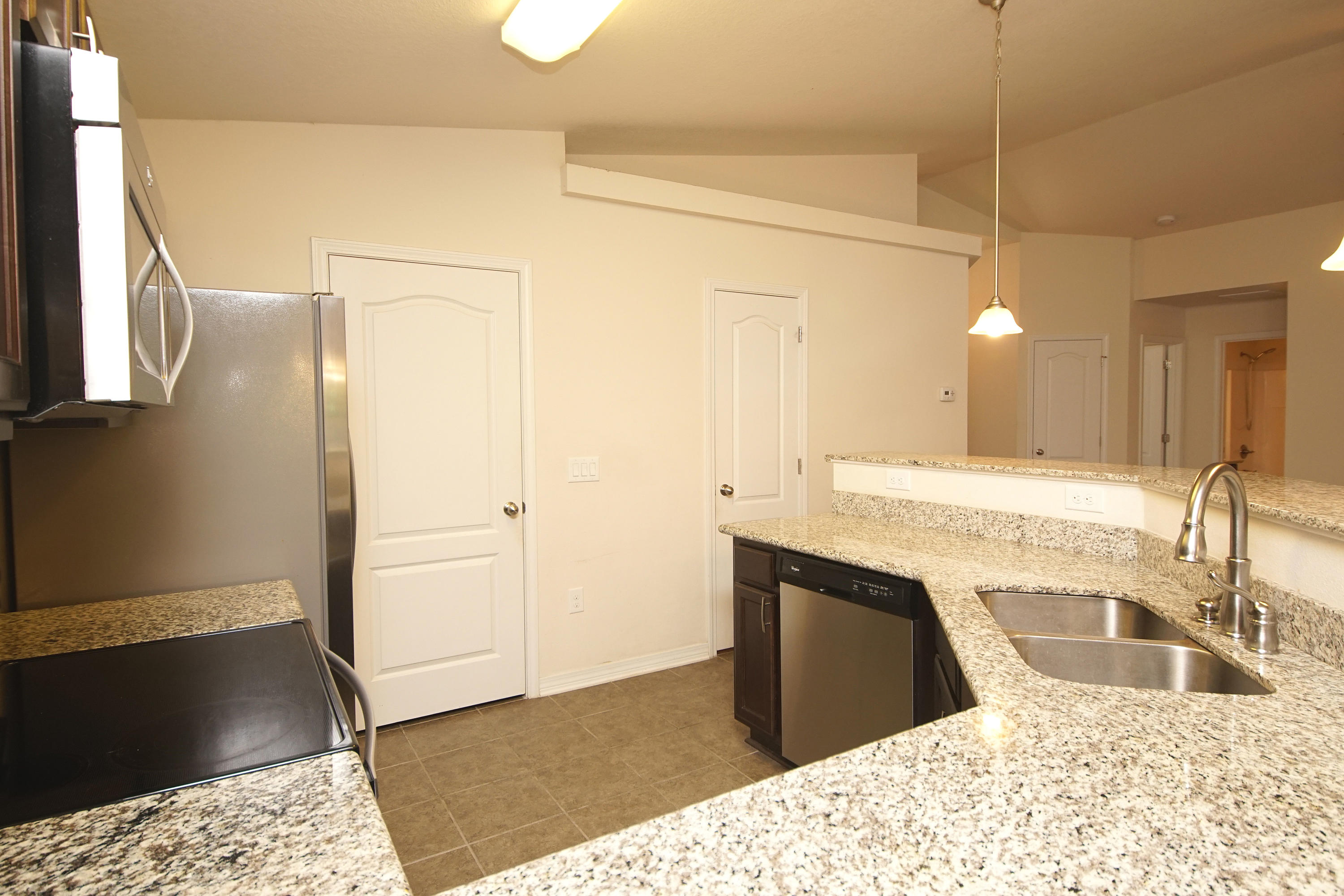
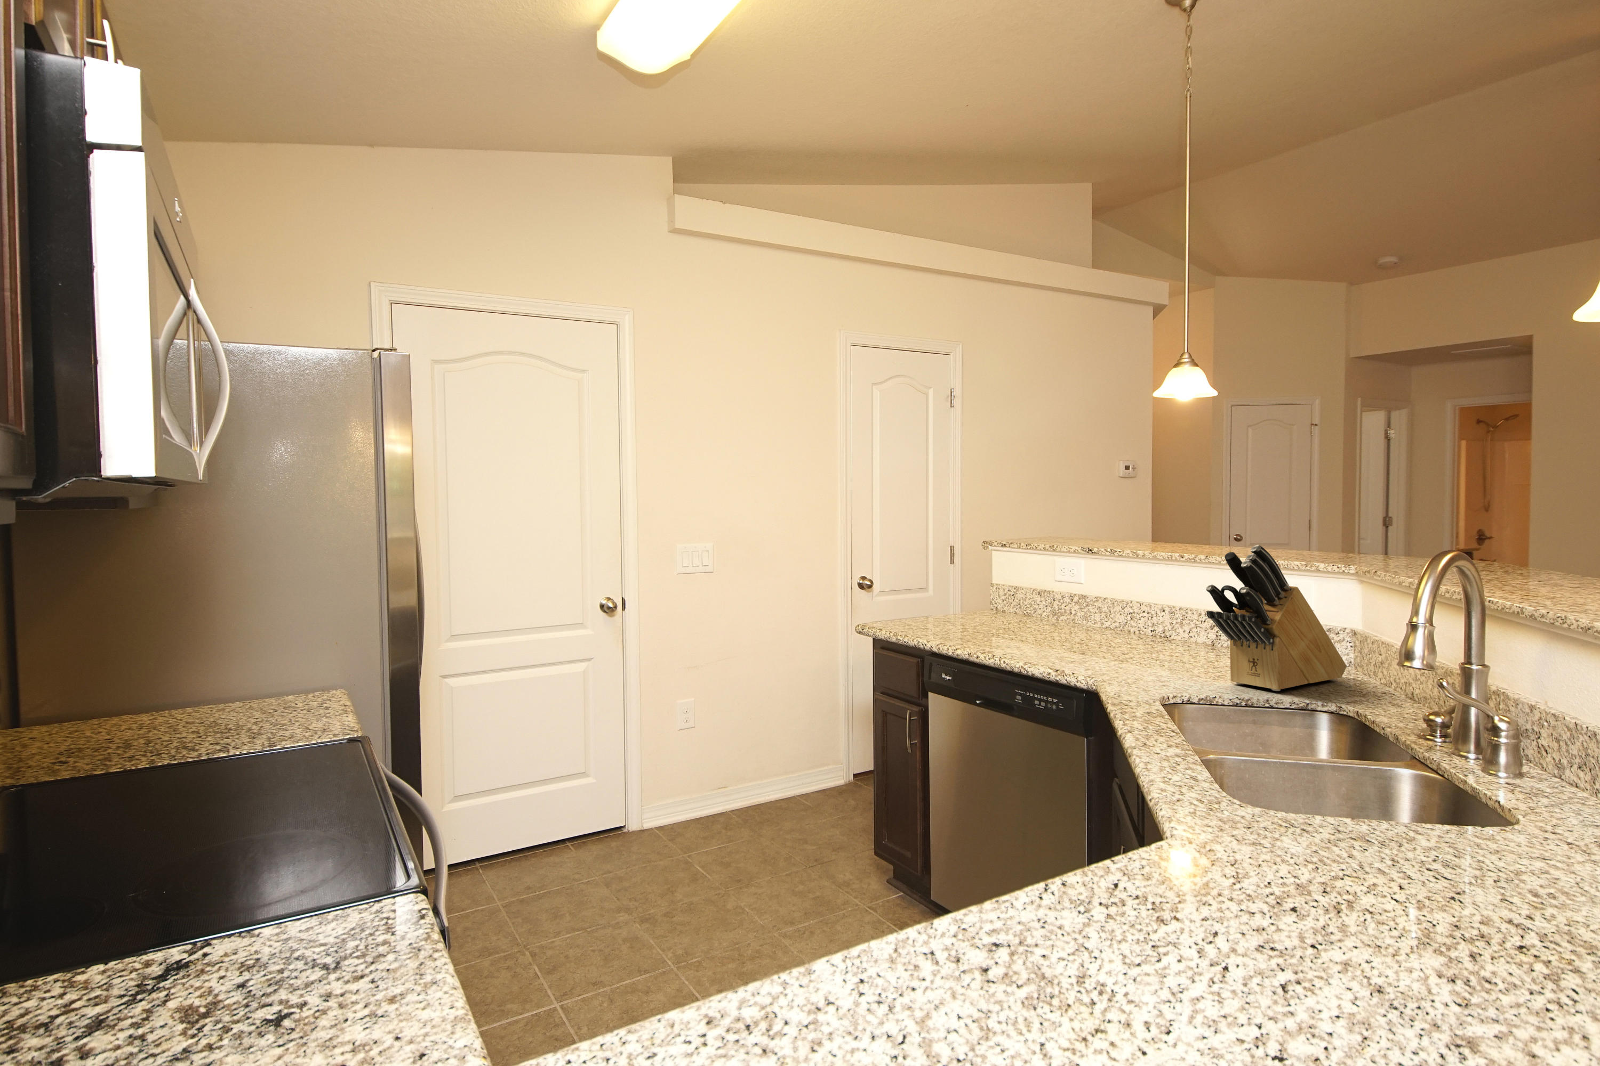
+ knife block (1276, 613)
